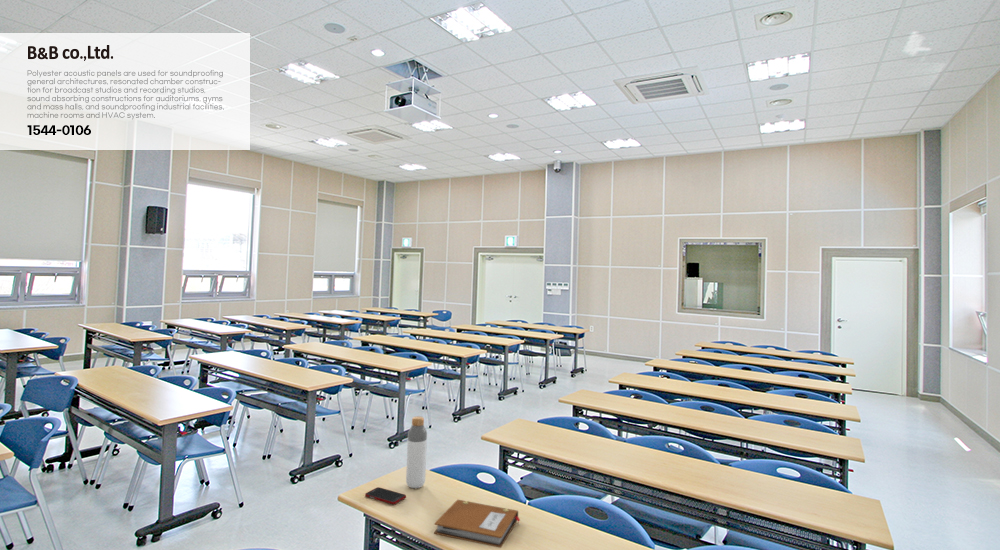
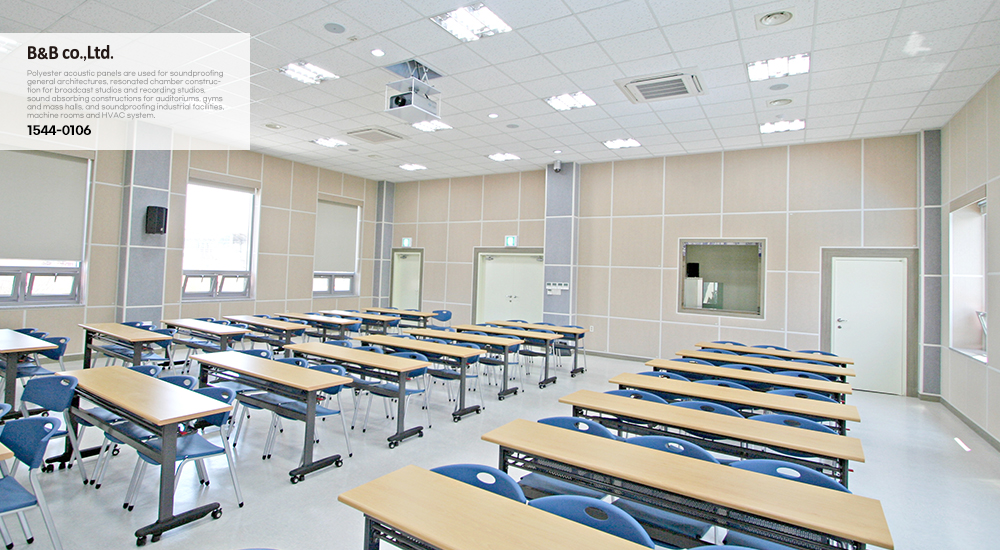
- bottle (416, 451)
- notebook (479, 521)
- cell phone (385, 495)
